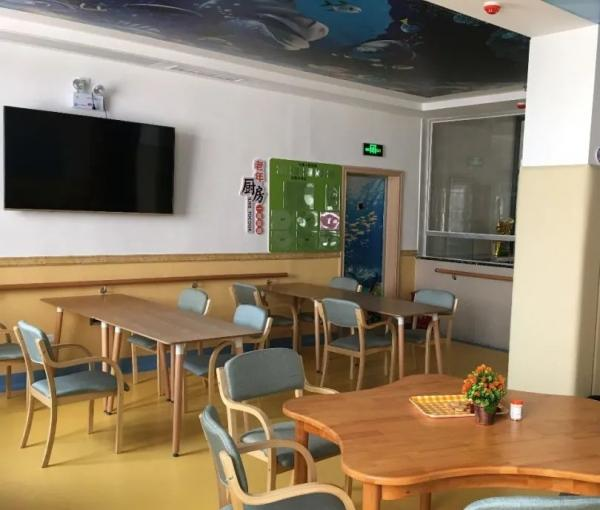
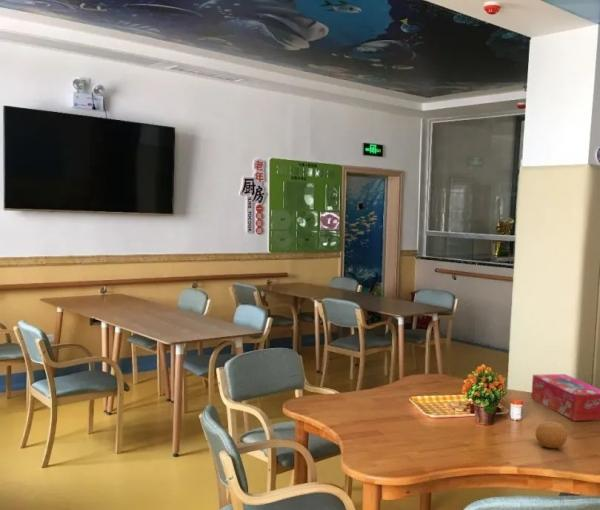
+ fruit (551, 434)
+ tissue box (569, 396)
